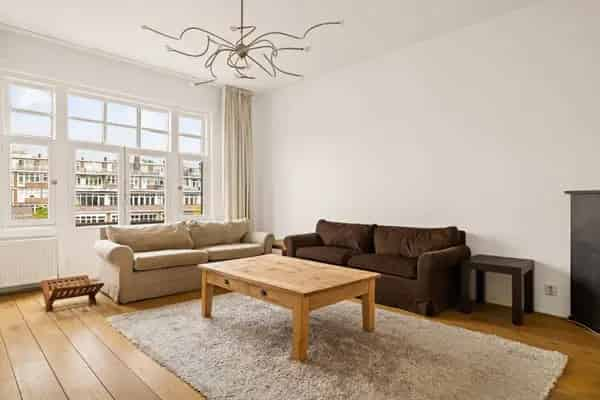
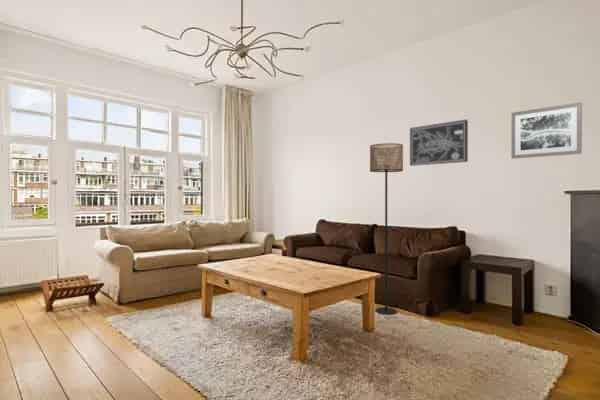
+ wall art (544, 132)
+ floor lamp (386, 228)
+ wall art (437, 144)
